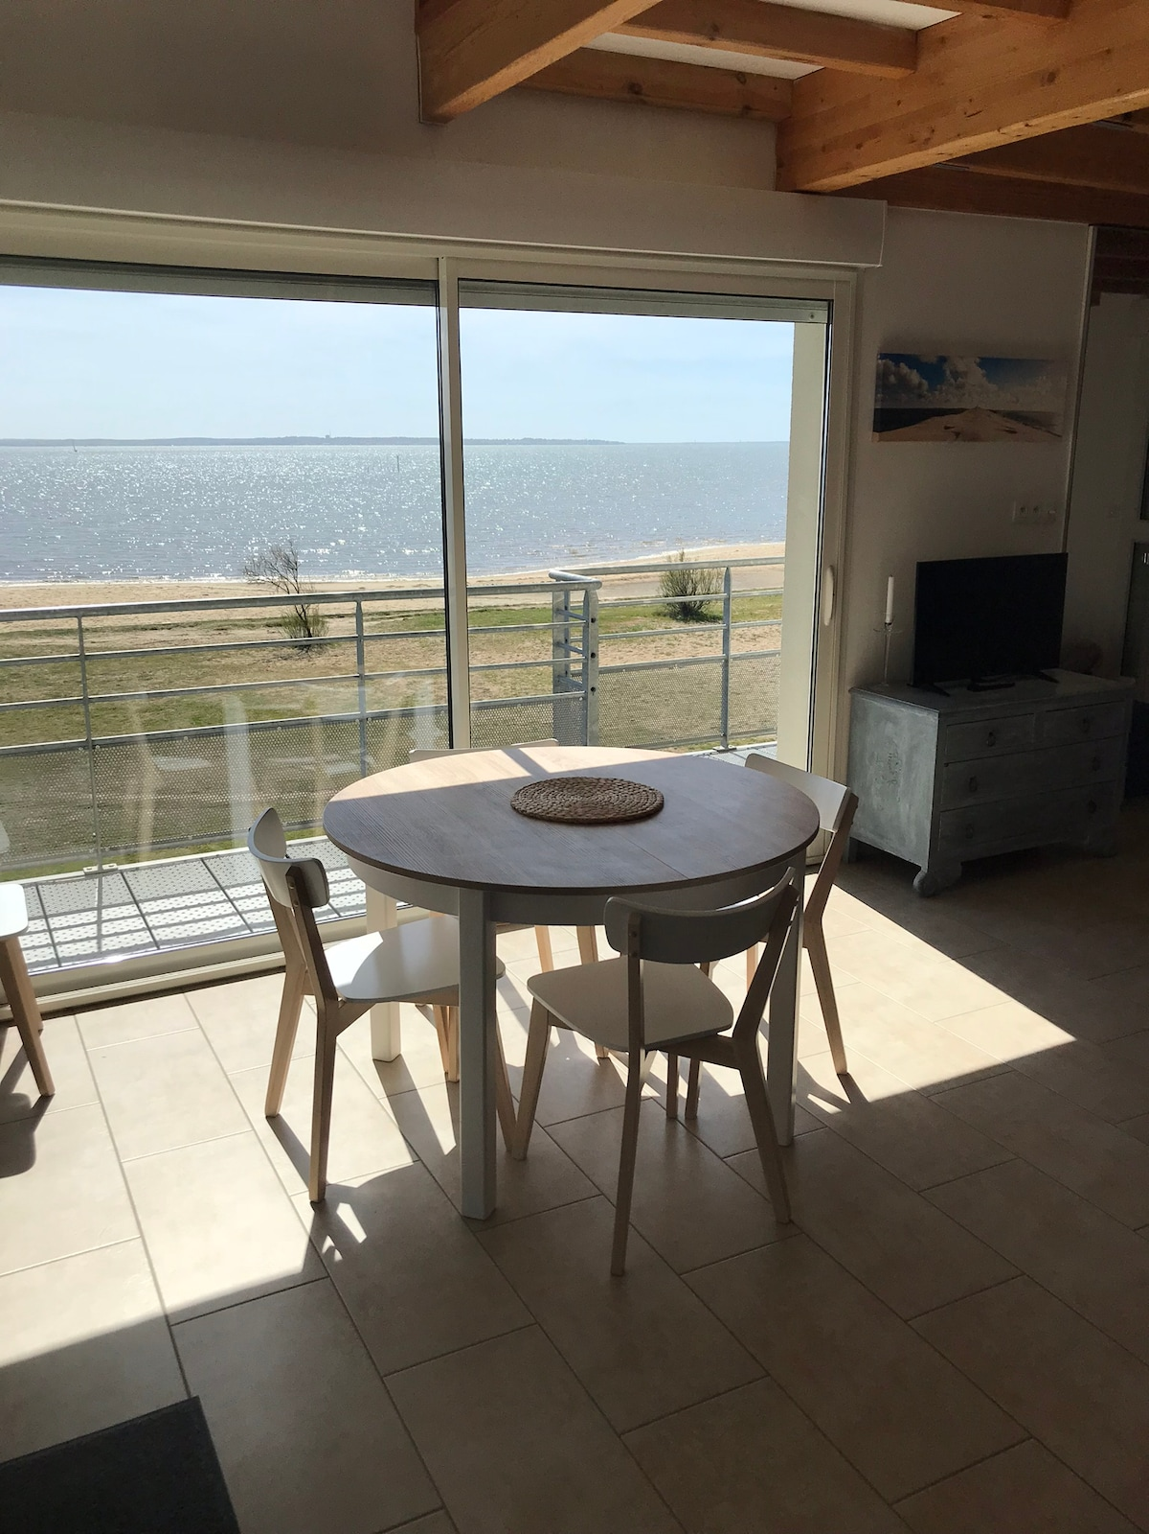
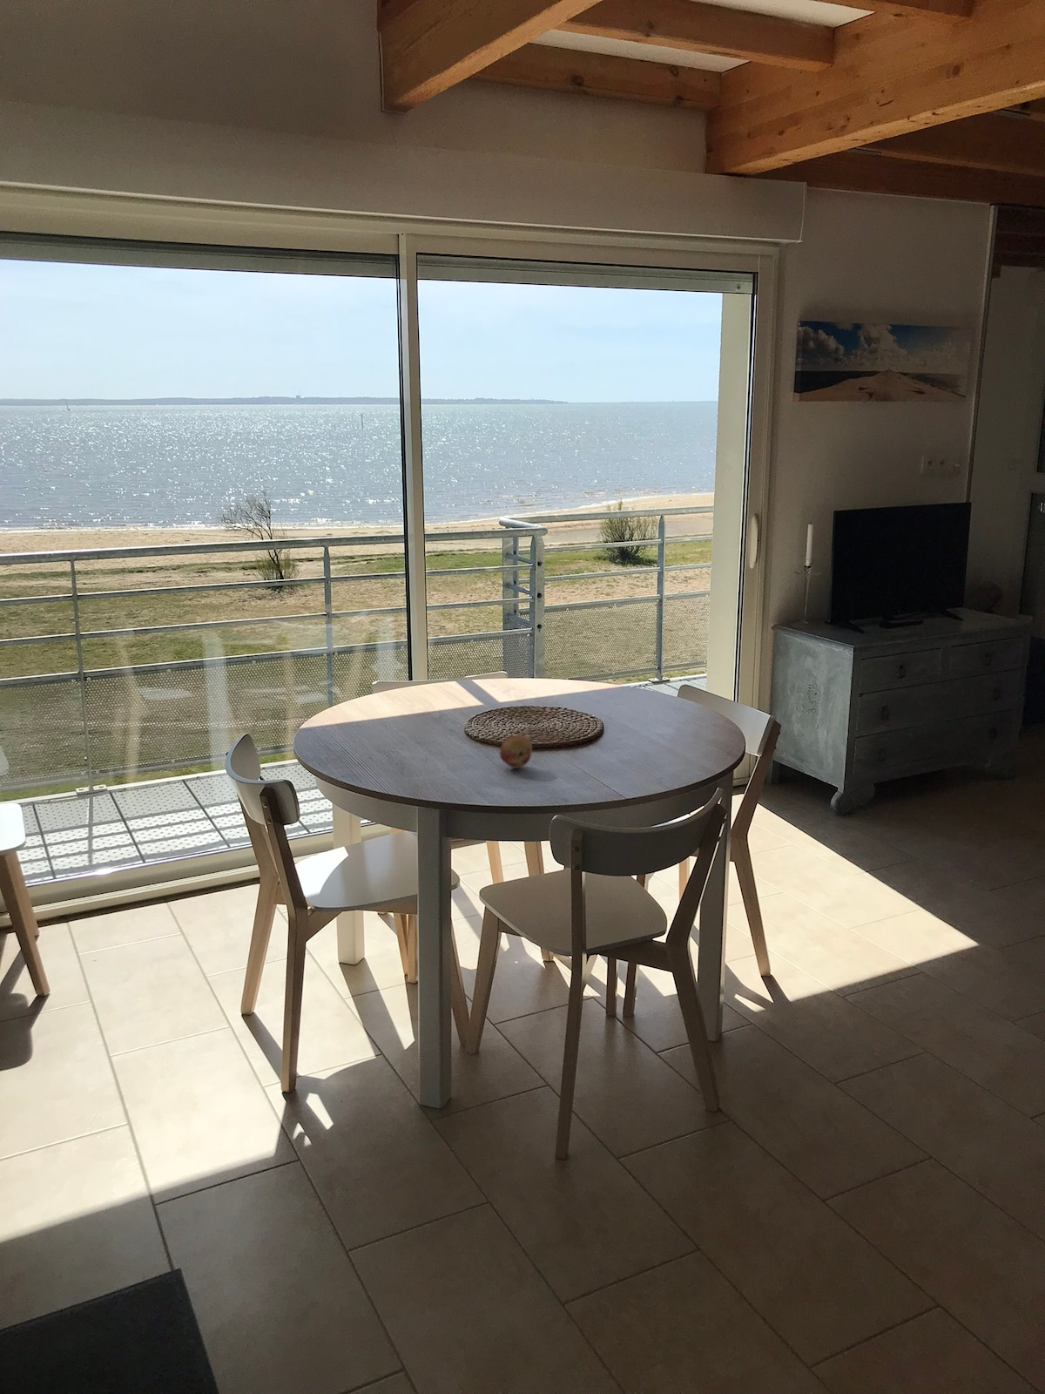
+ fruit (516, 751)
